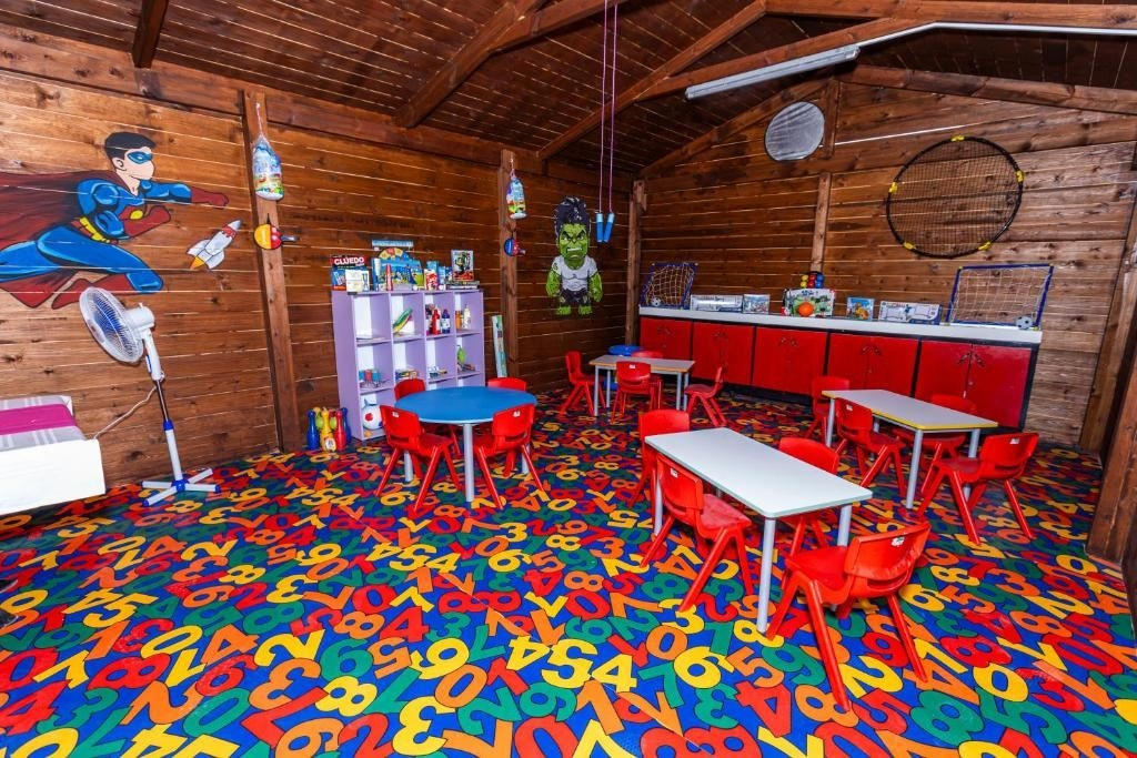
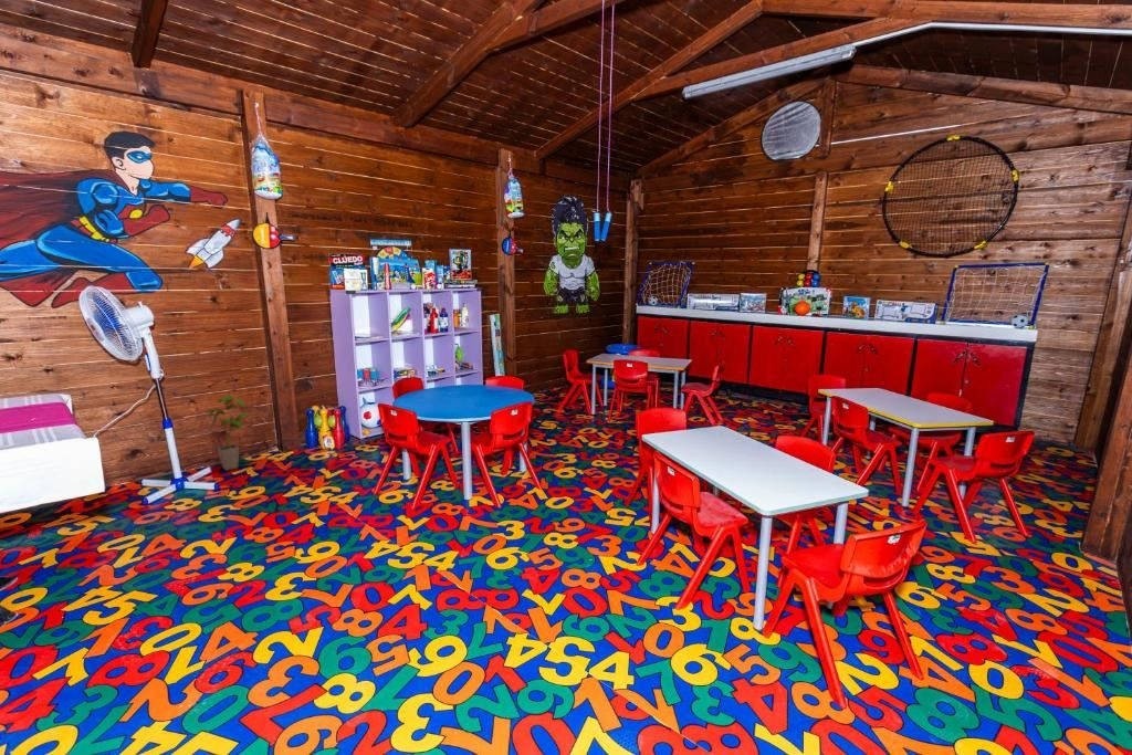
+ house plant (231, 431)
